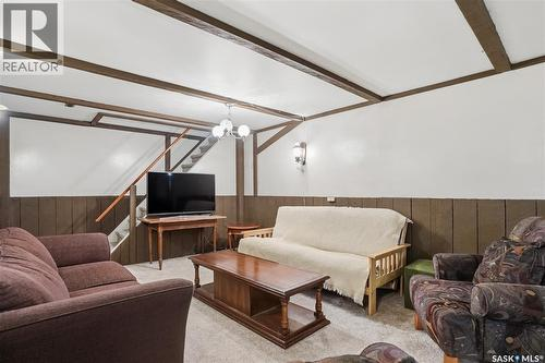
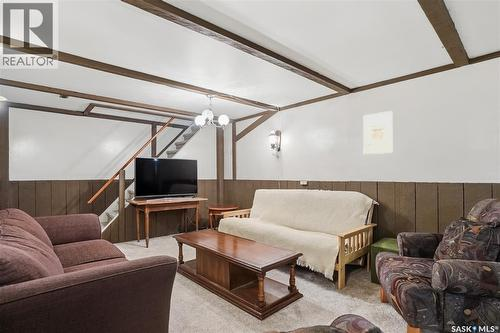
+ wall art (377, 133)
